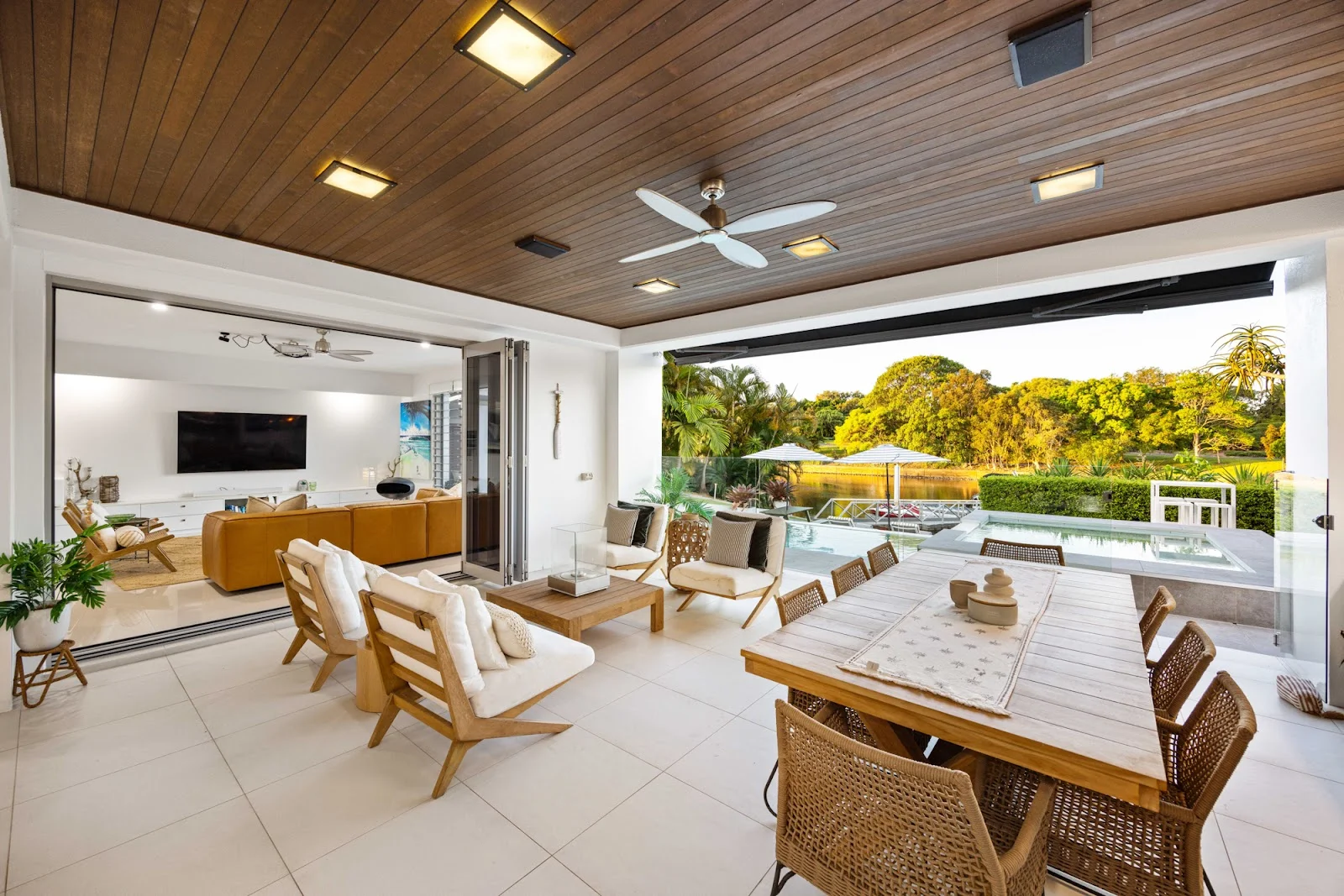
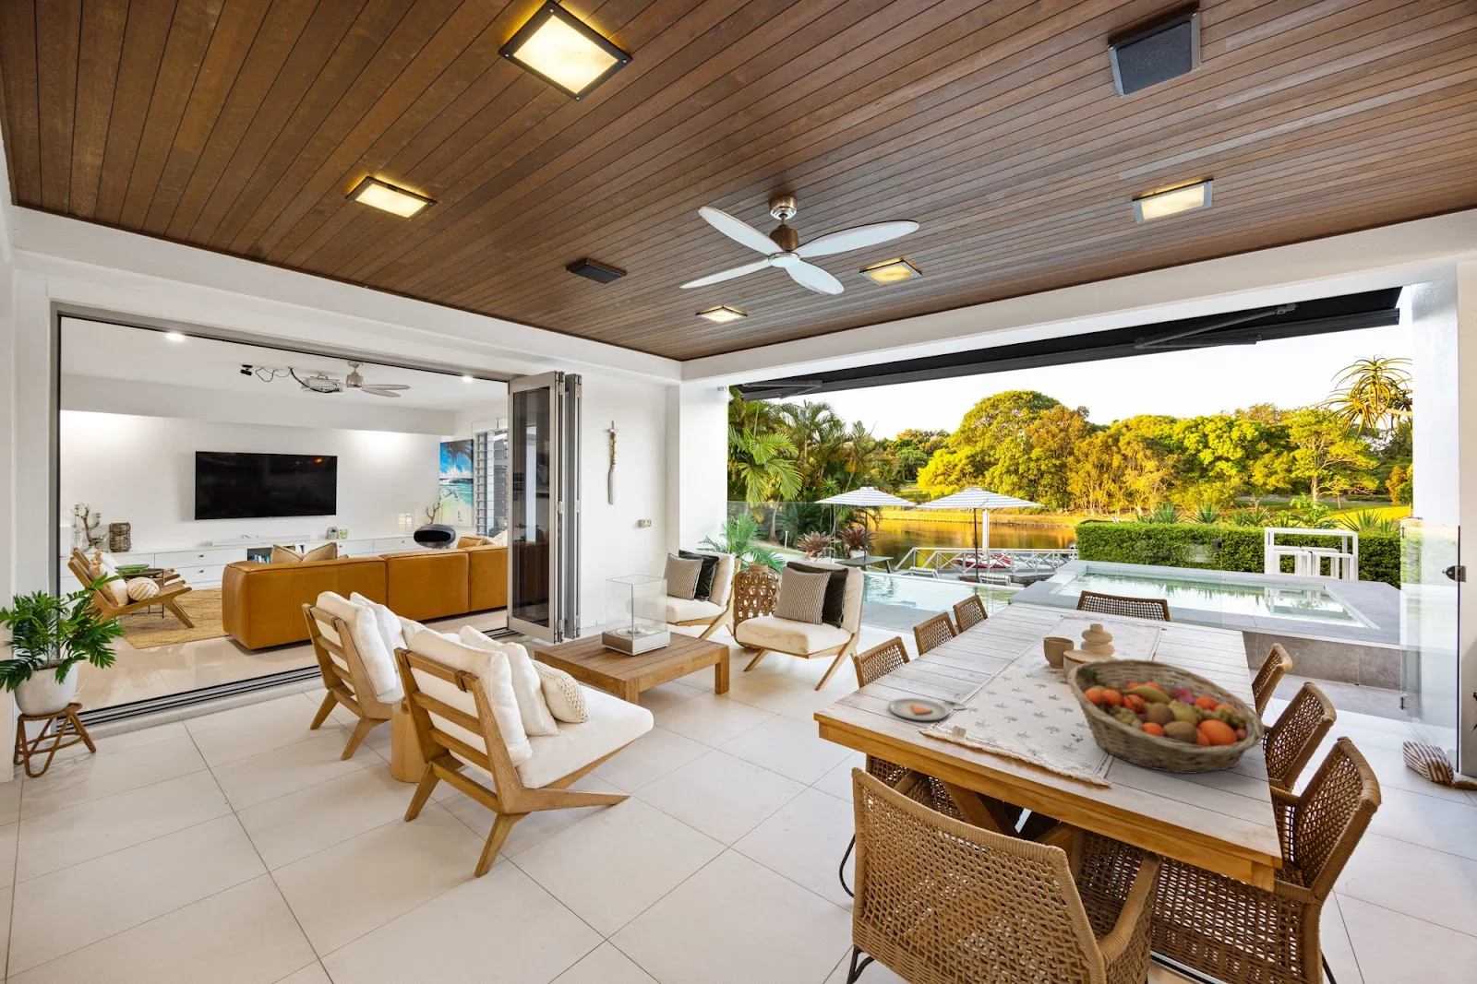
+ fruit basket (1158, 712)
+ dinner plate (926, 707)
